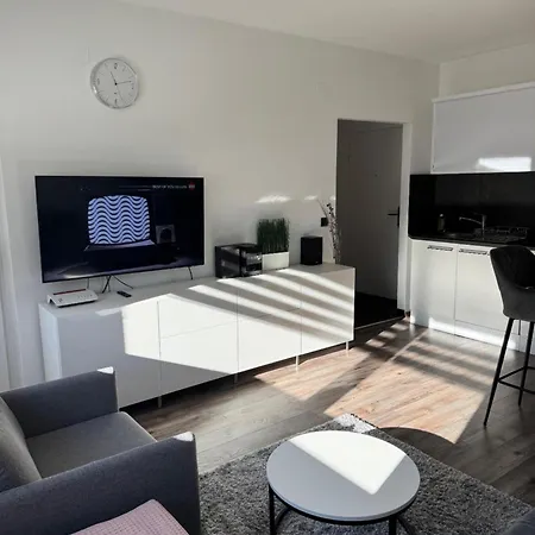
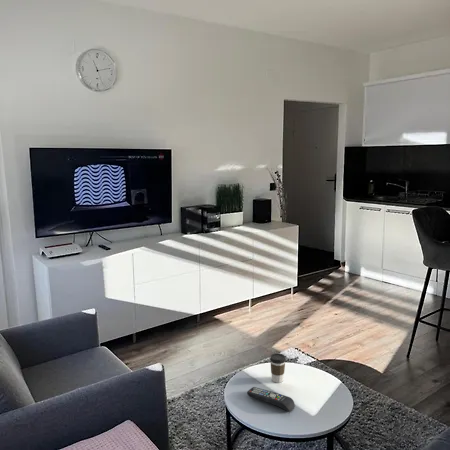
+ remote control (270, 397)
+ coffee cup (277, 368)
